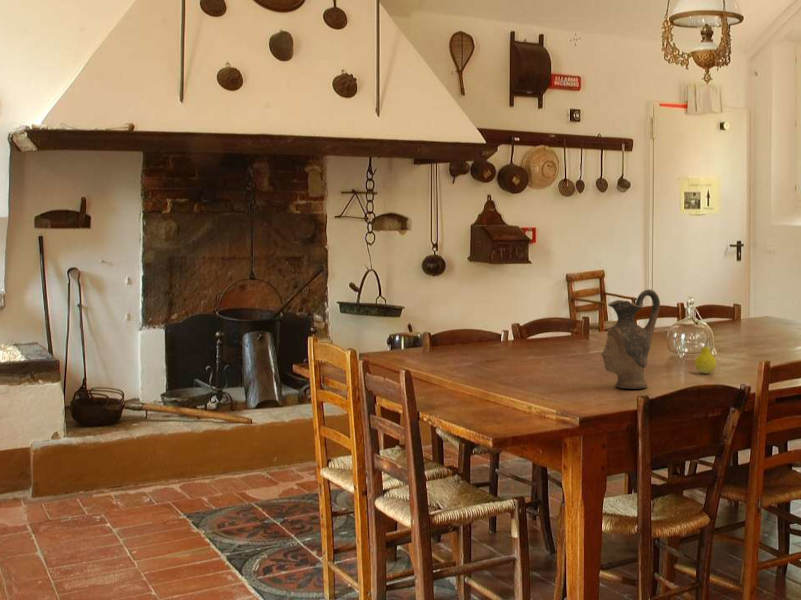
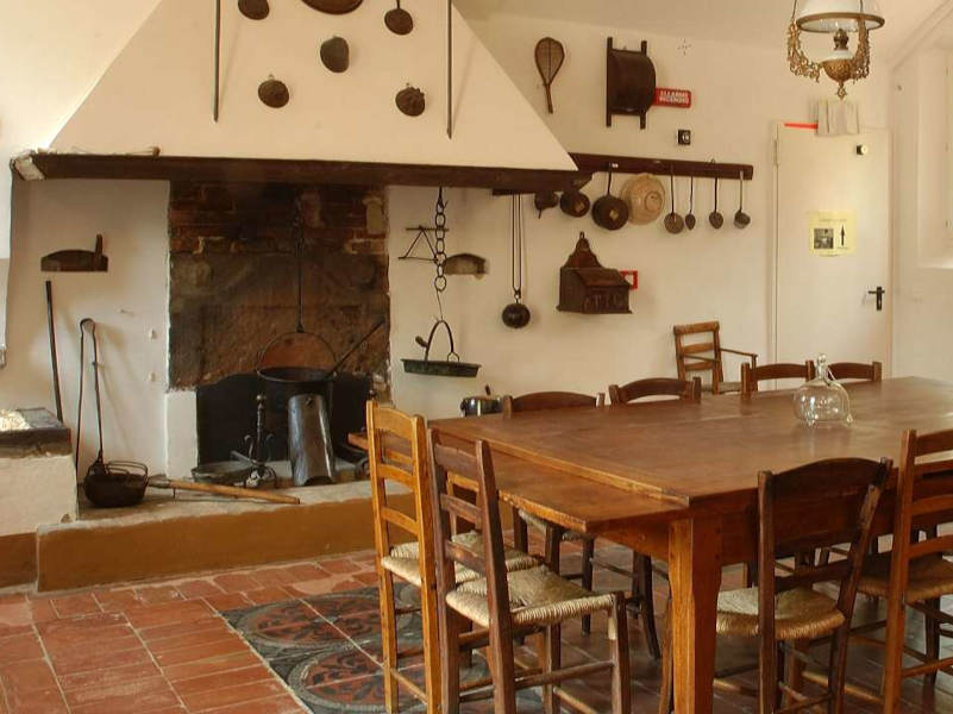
- ceramic pitcher (630, 338)
- fruit (705, 355)
